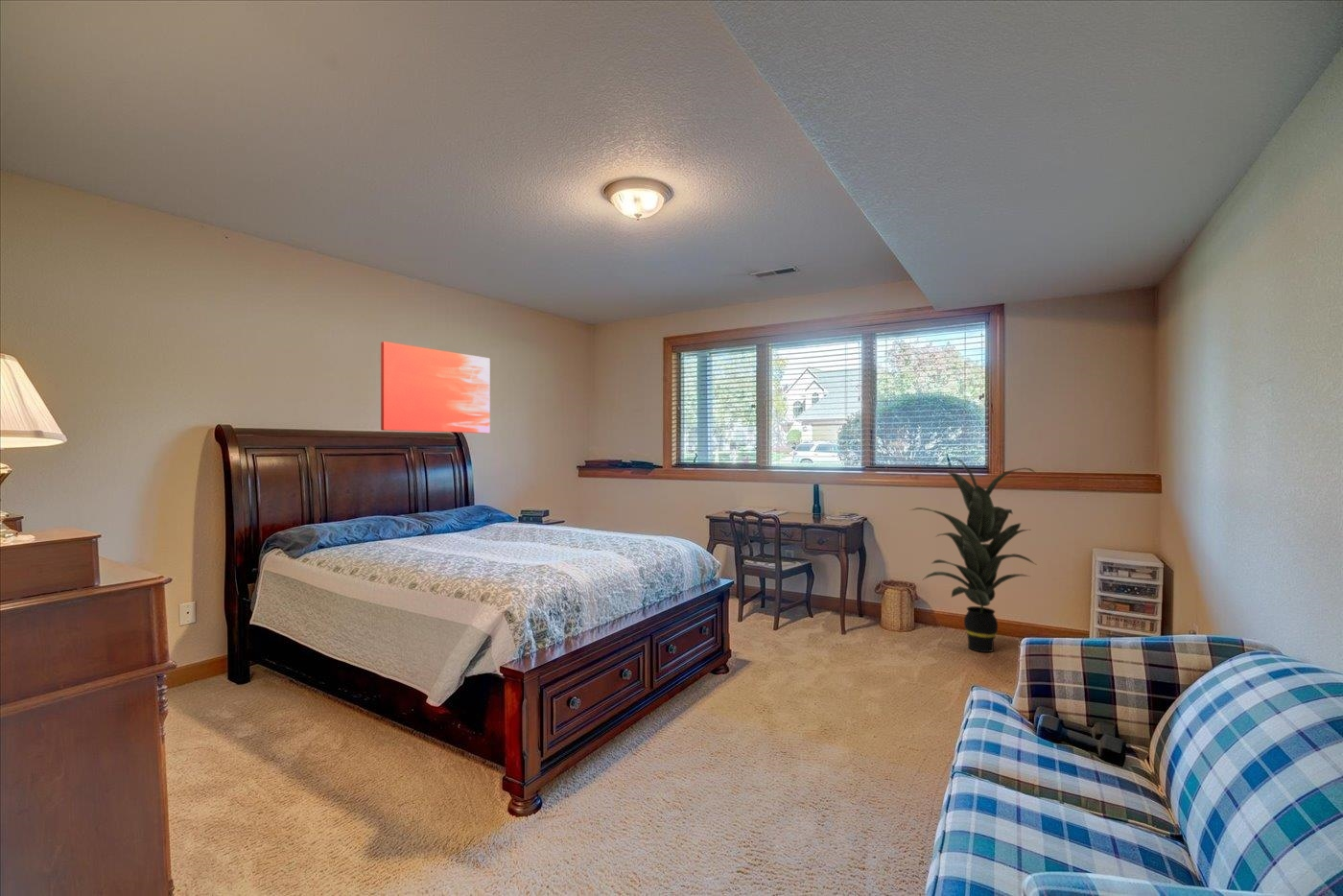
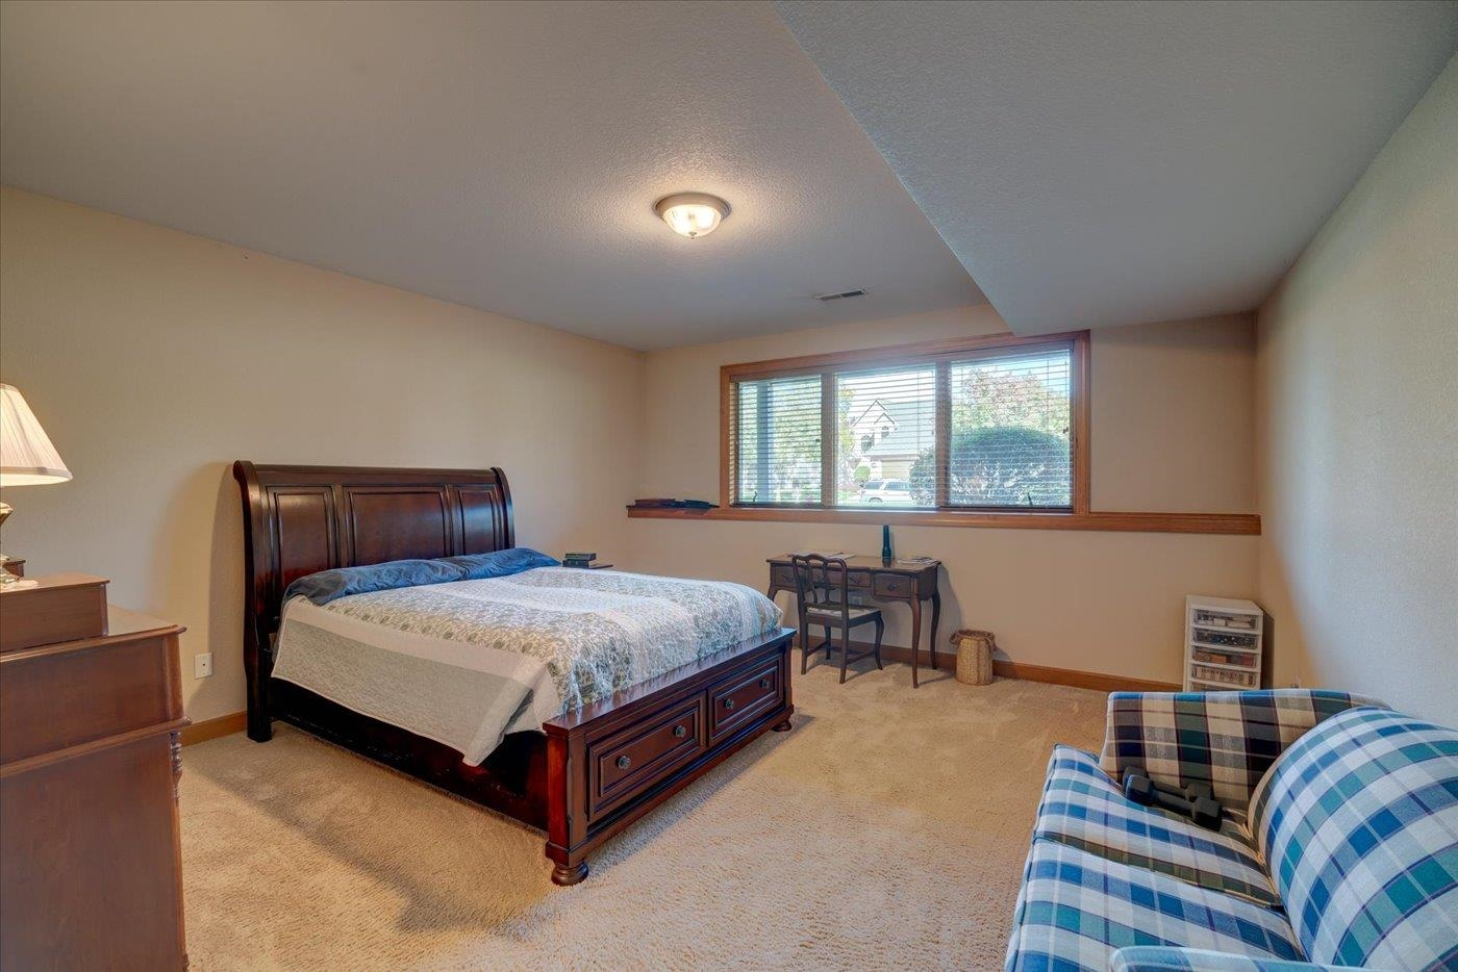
- wall art (439, 390)
- indoor plant (974, 552)
